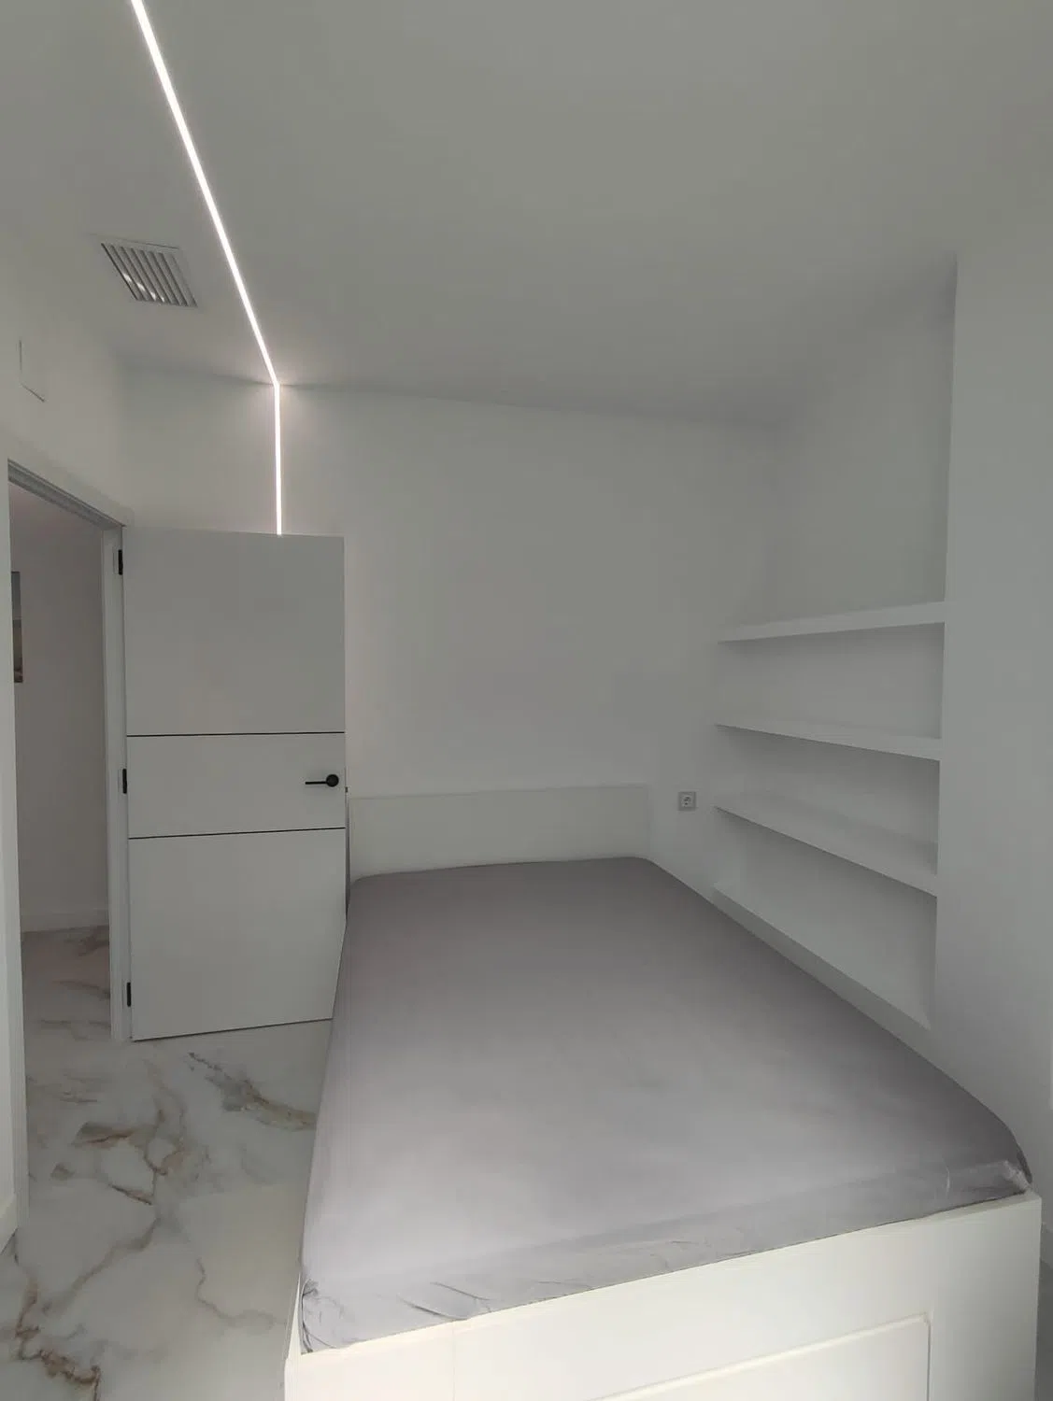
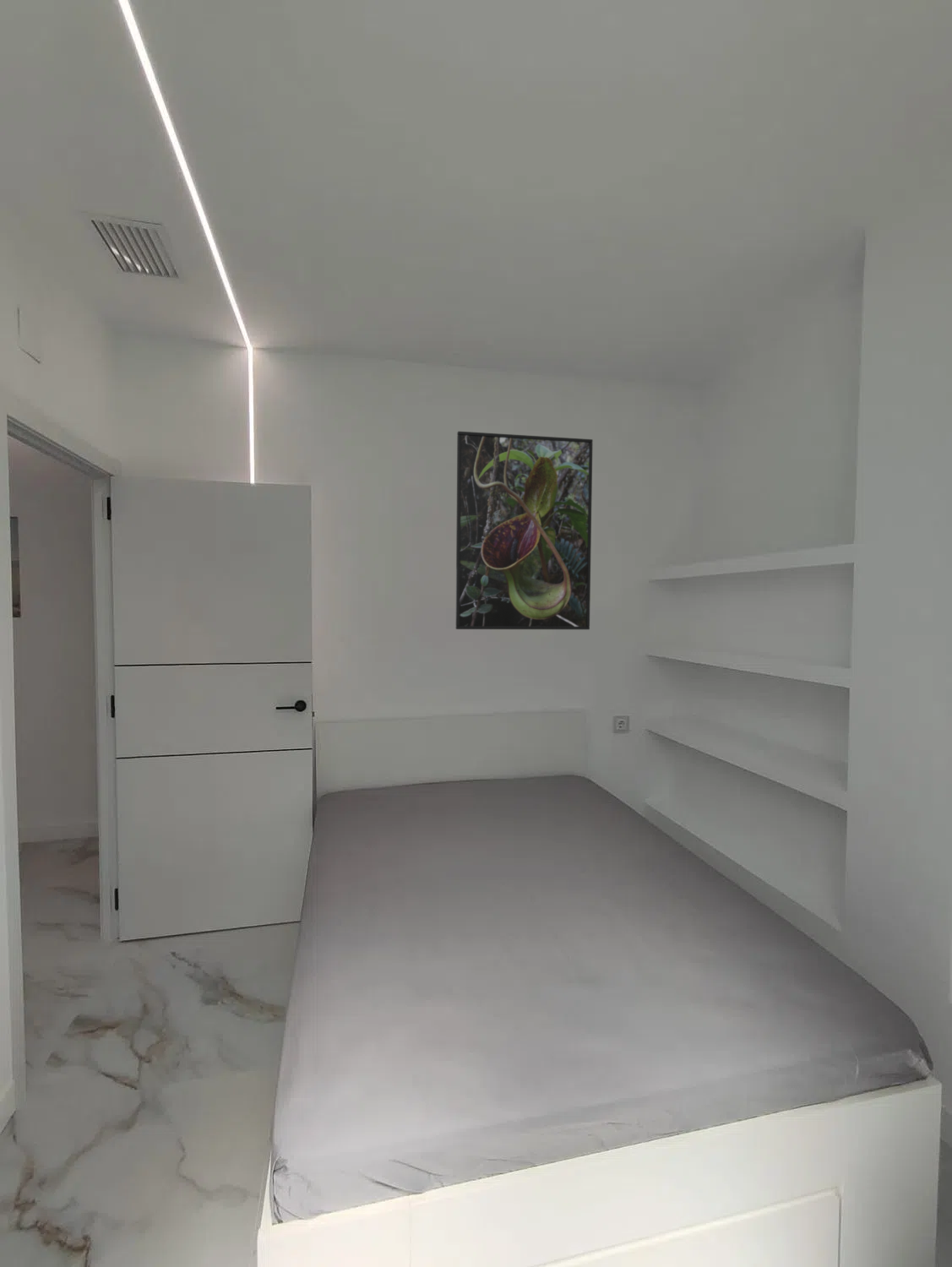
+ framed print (525, 533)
